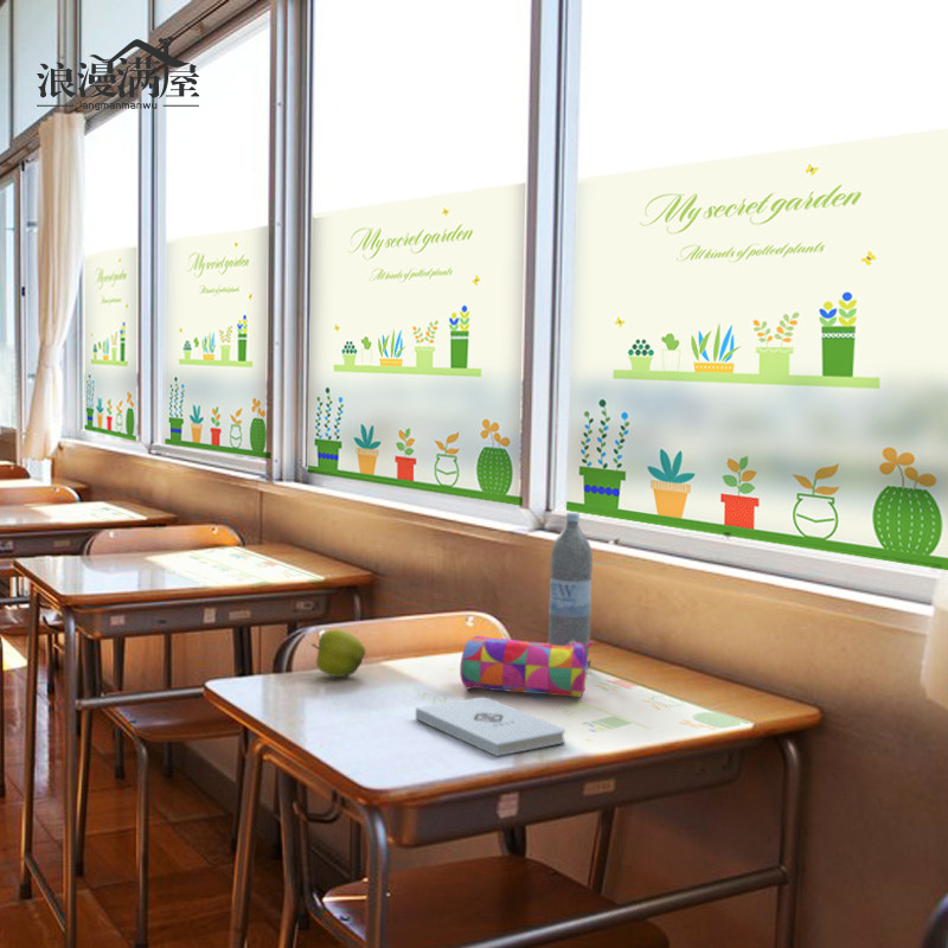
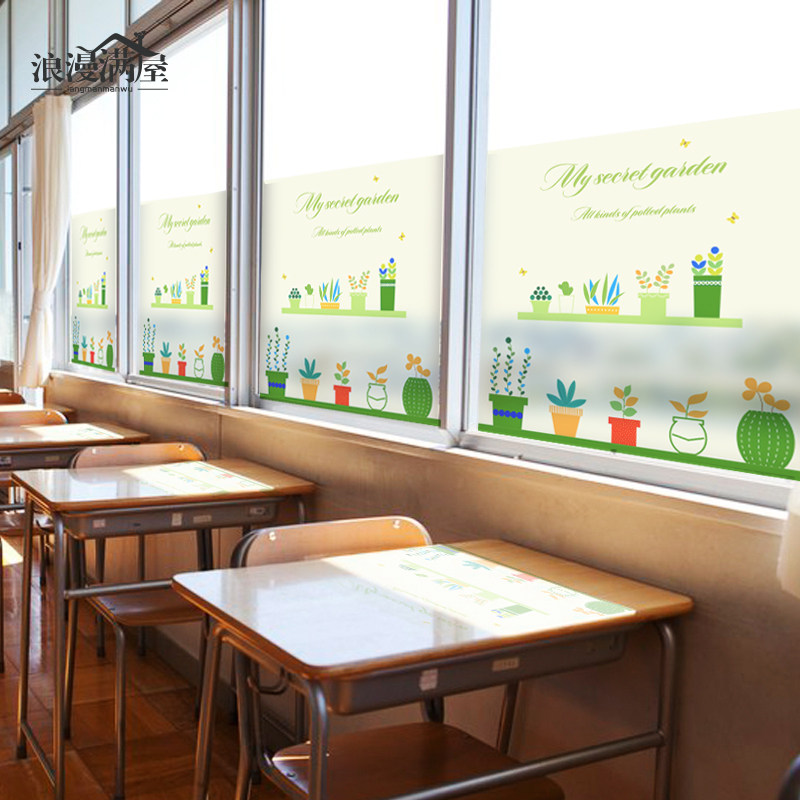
- water bottle (570, 590)
- notepad (489, 724)
- apple (338, 652)
- pencil case (526, 664)
